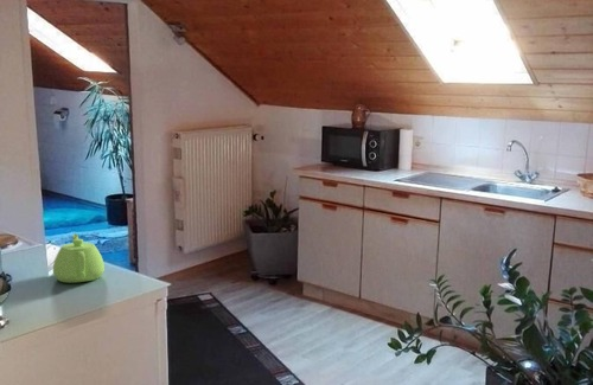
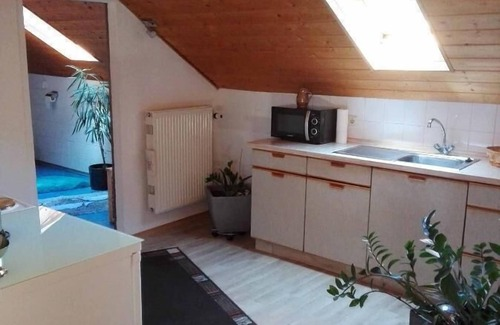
- teapot (77, 257)
